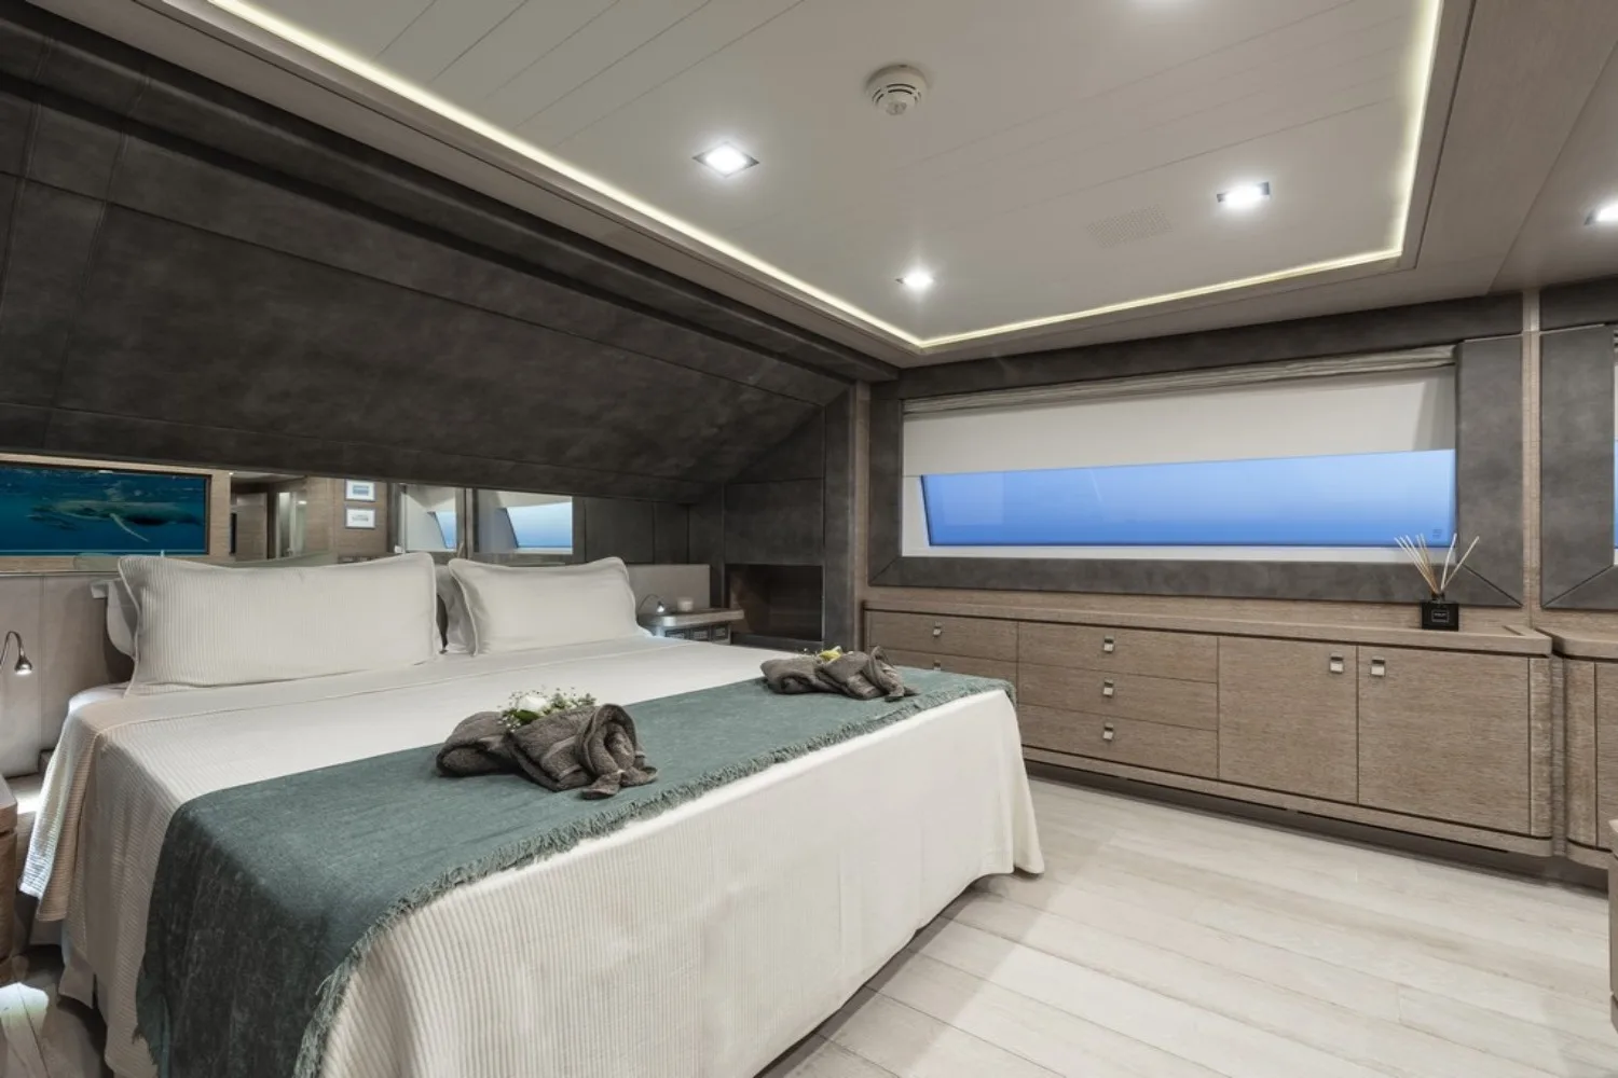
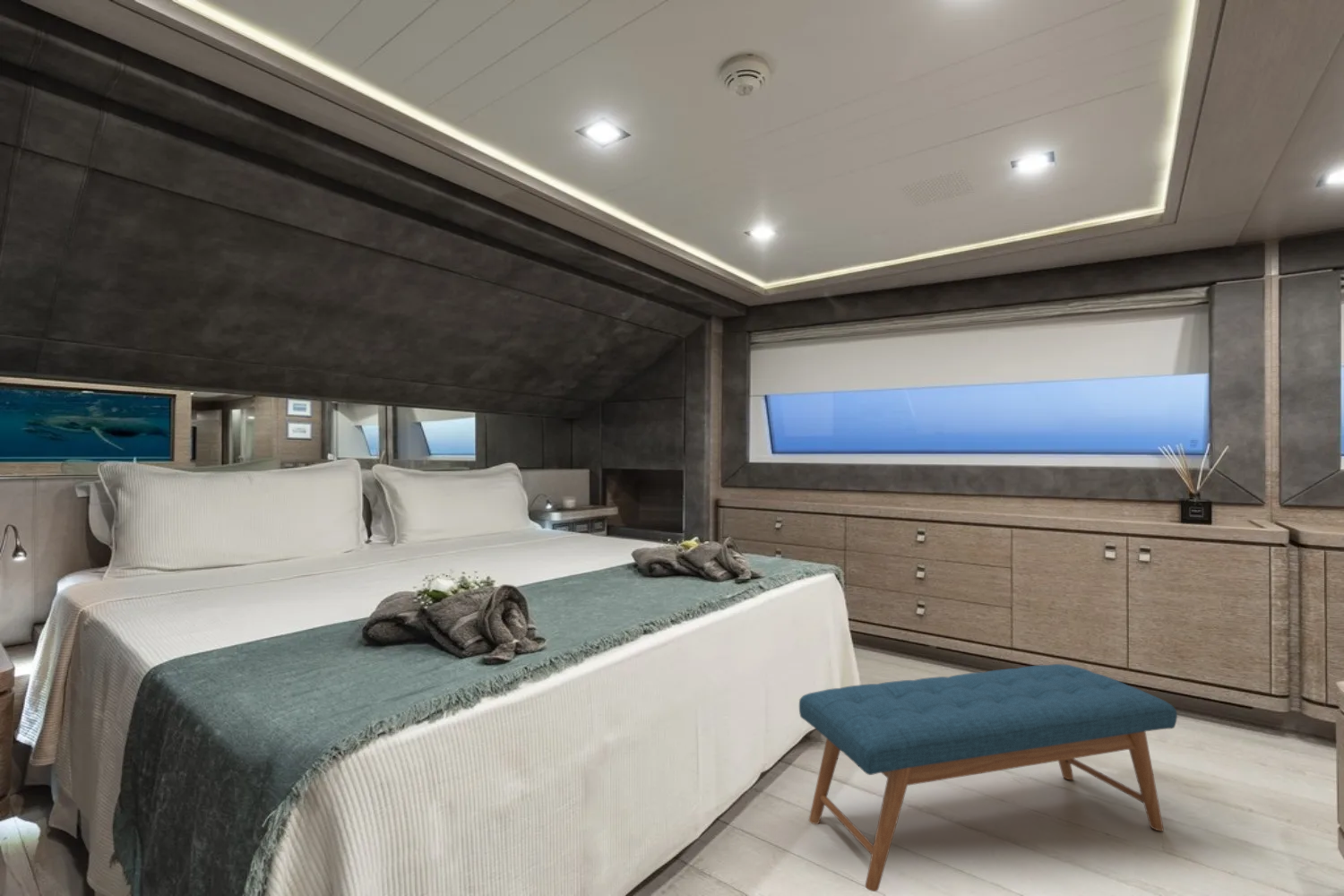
+ bench (984, 756)
